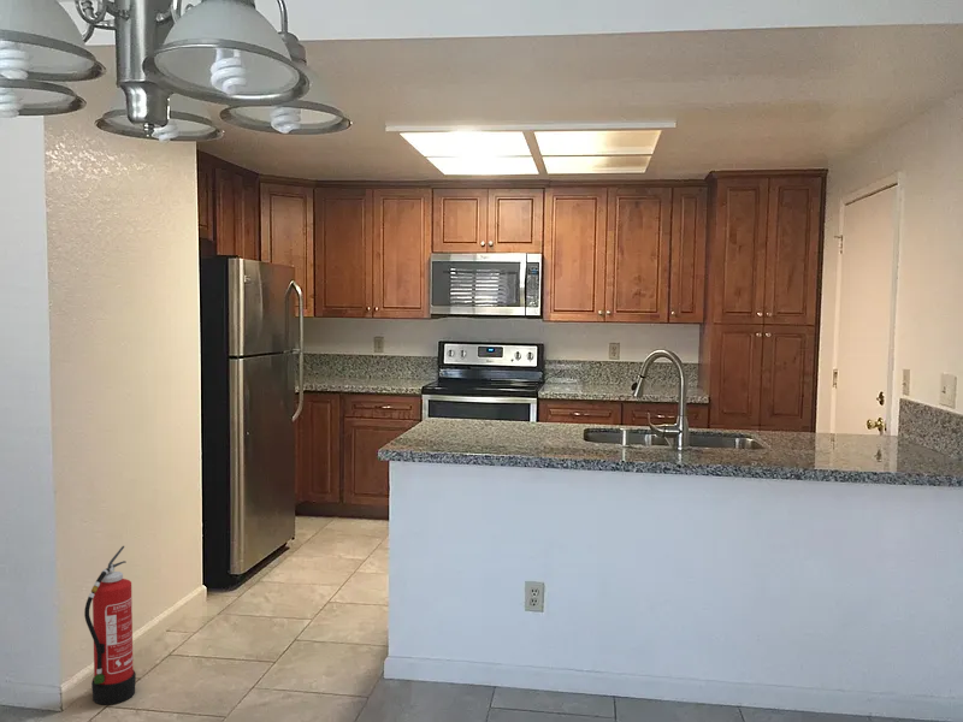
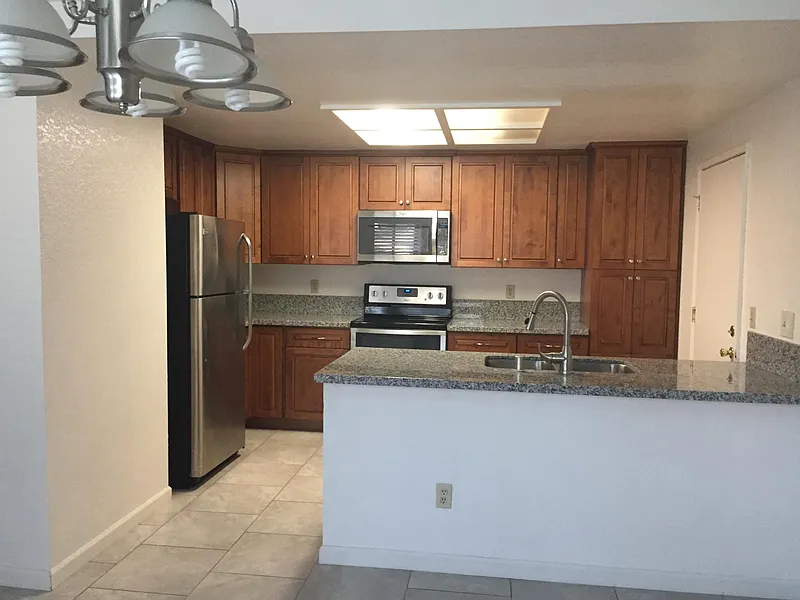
- fire extinguisher (108, 627)
